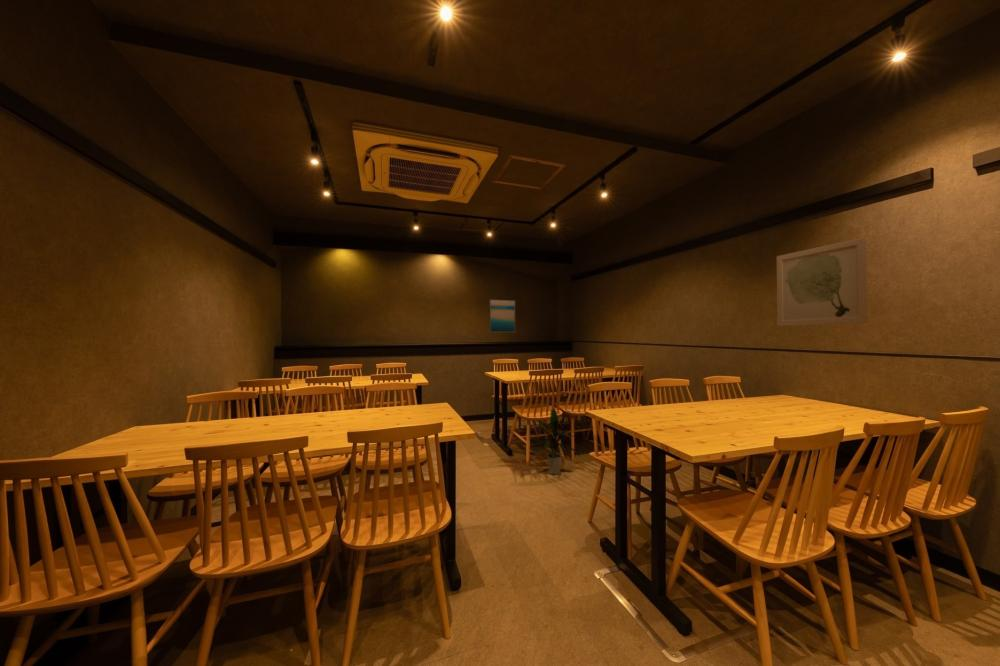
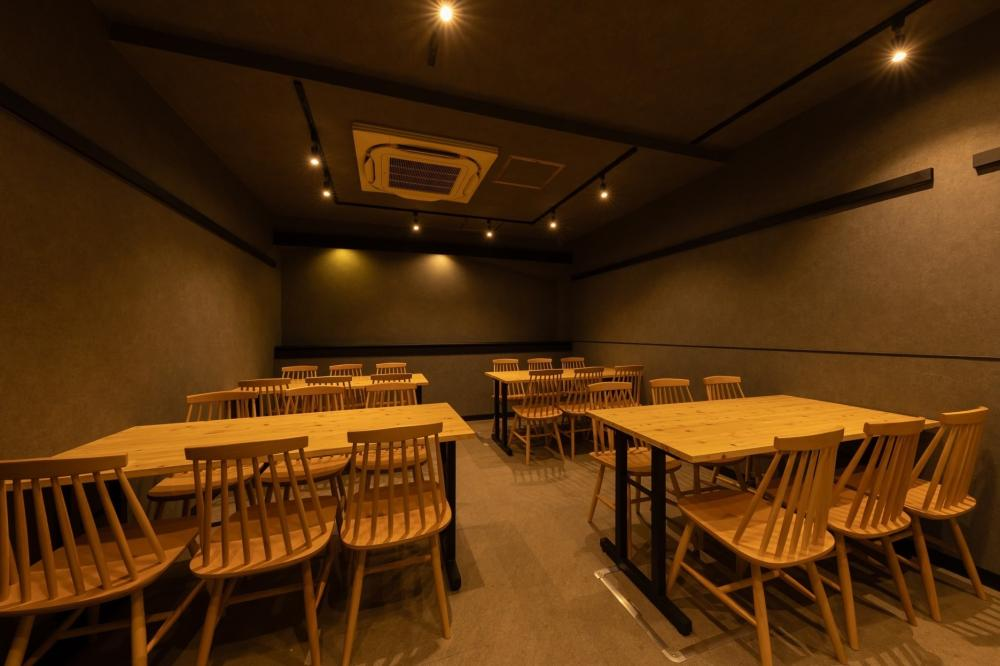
- wall art (502, 316)
- wall art (817, 286)
- indoor plant (555, 441)
